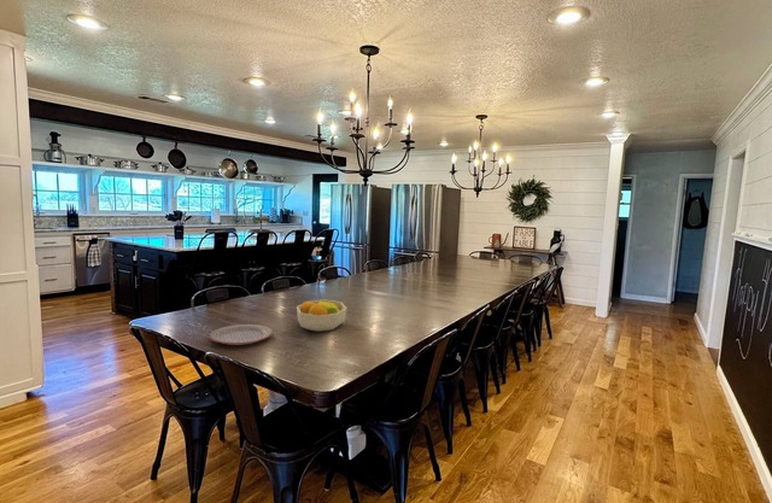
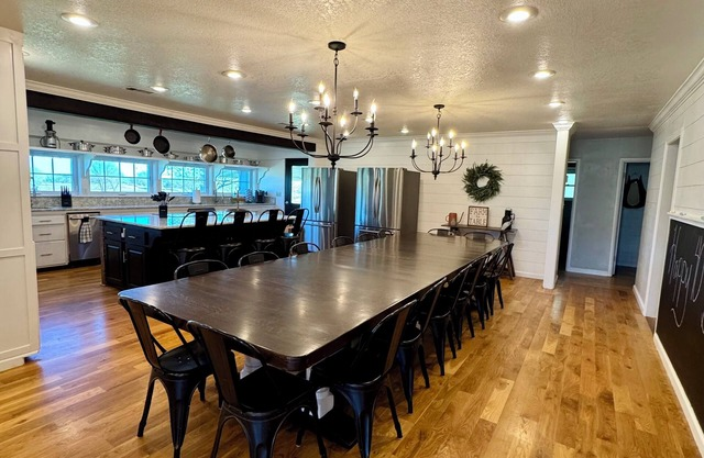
- fruit bowl (321, 311)
- plate (241, 335)
